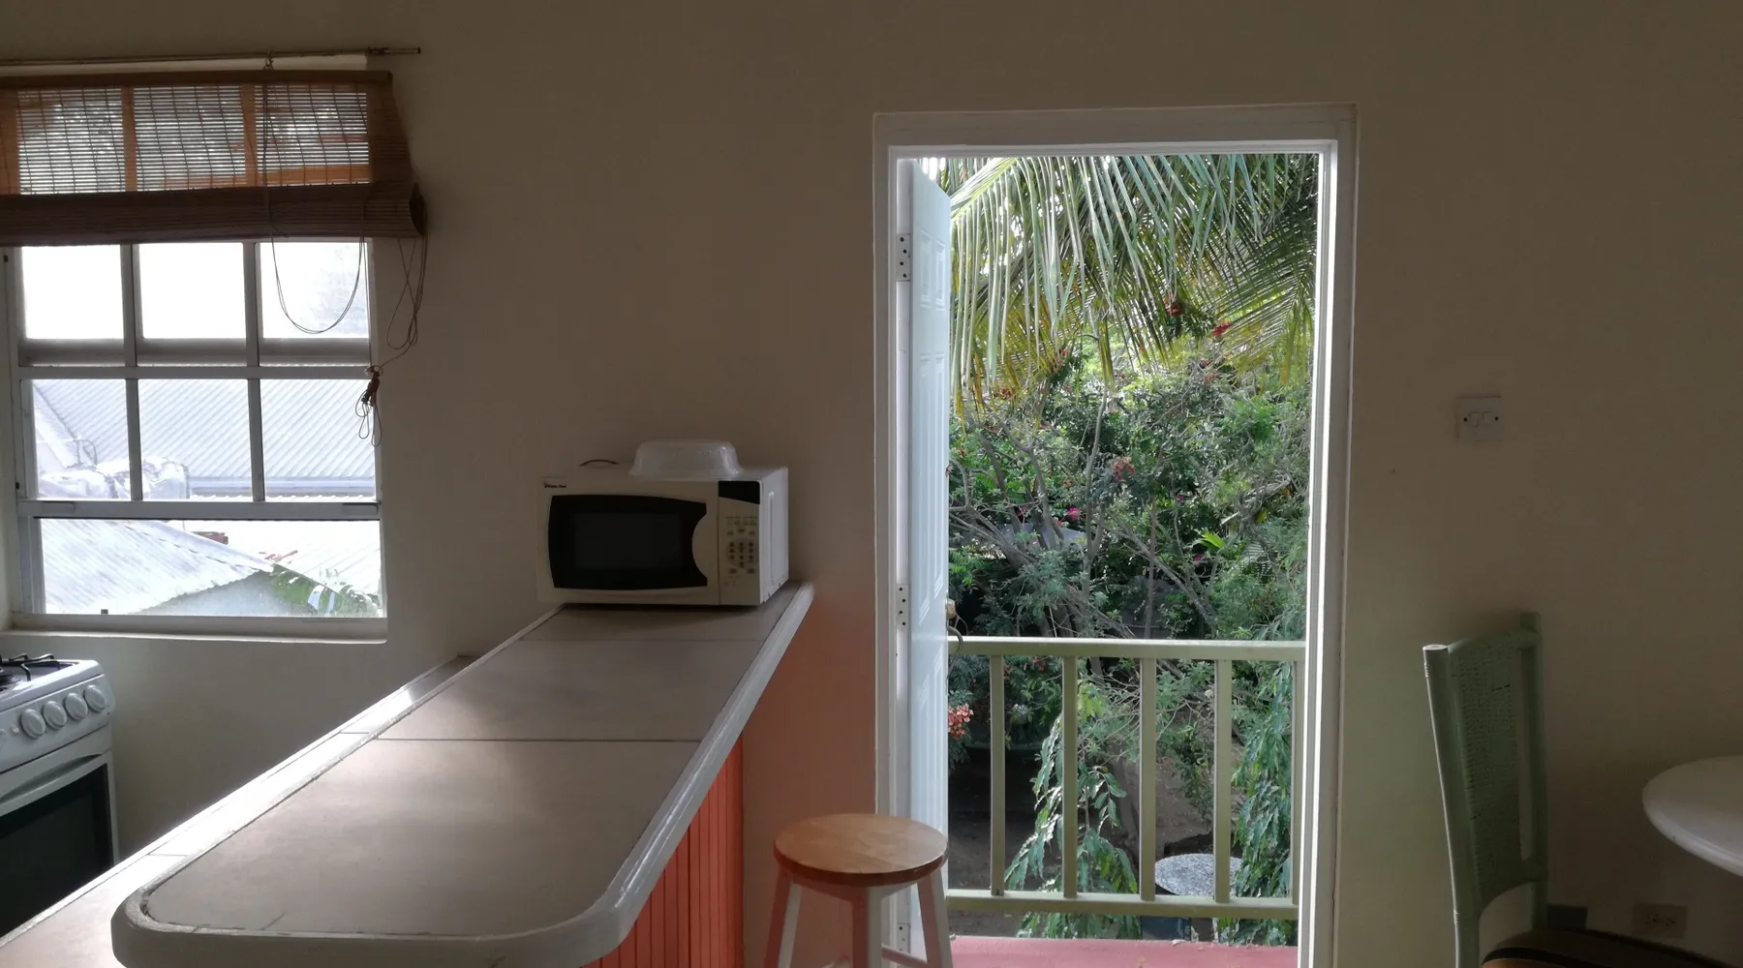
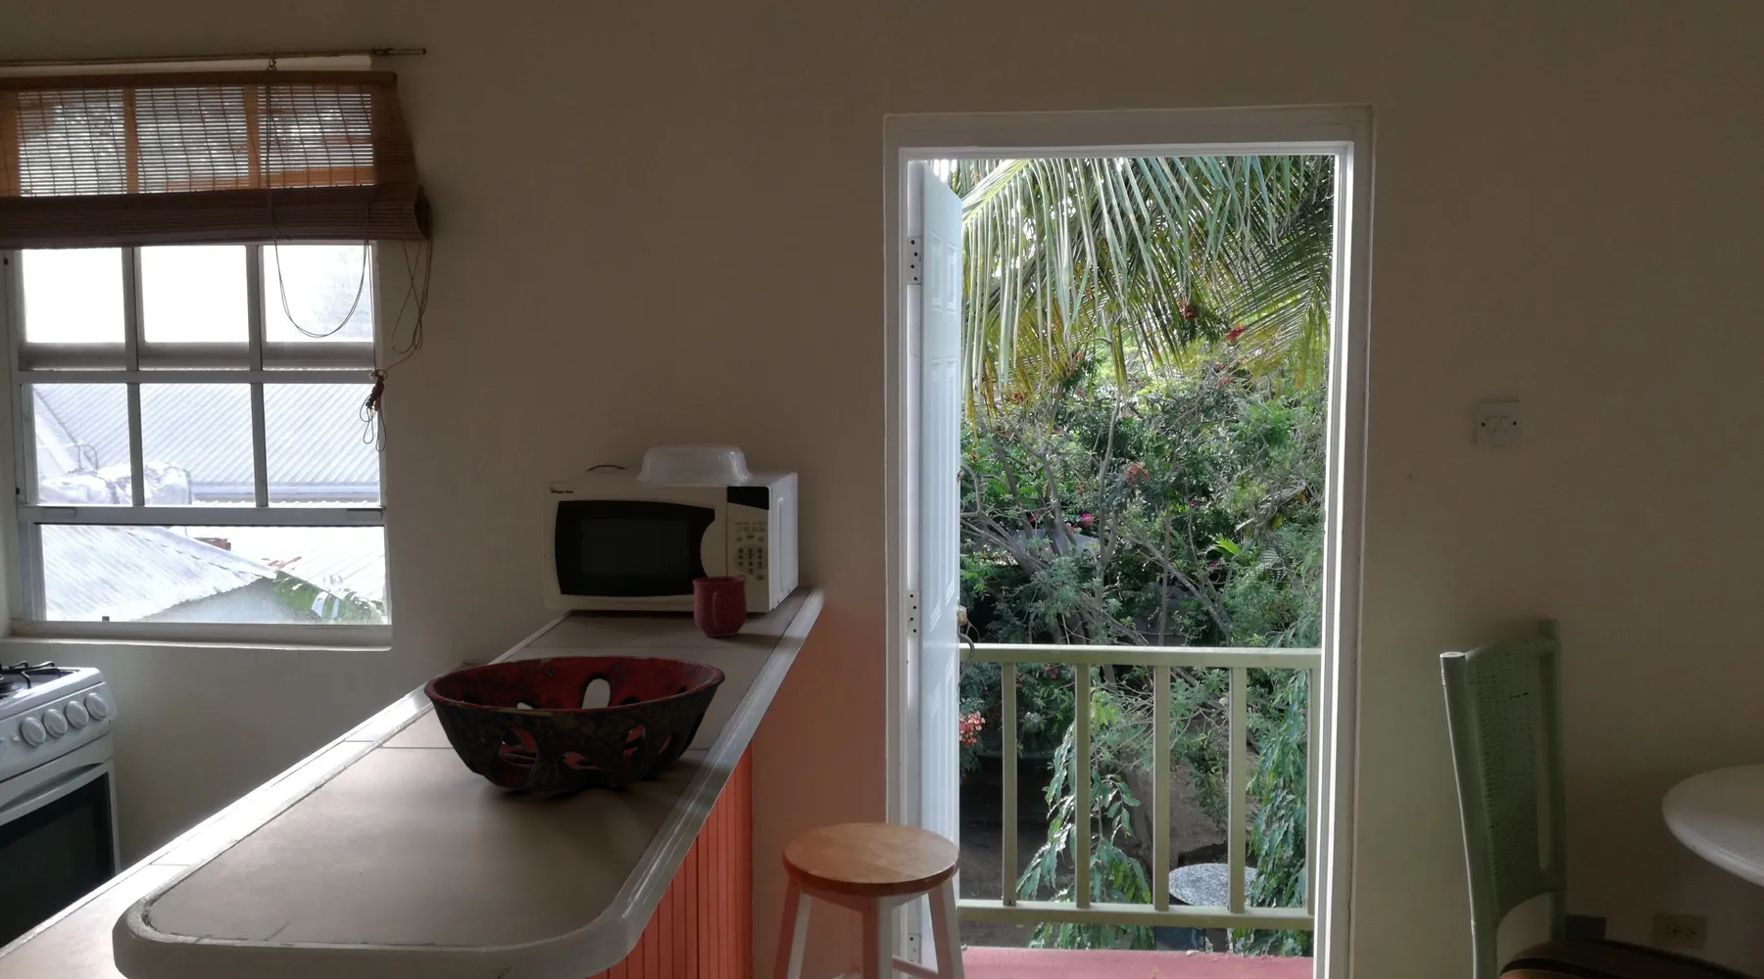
+ mug (719, 608)
+ decorative bowl (580, 721)
